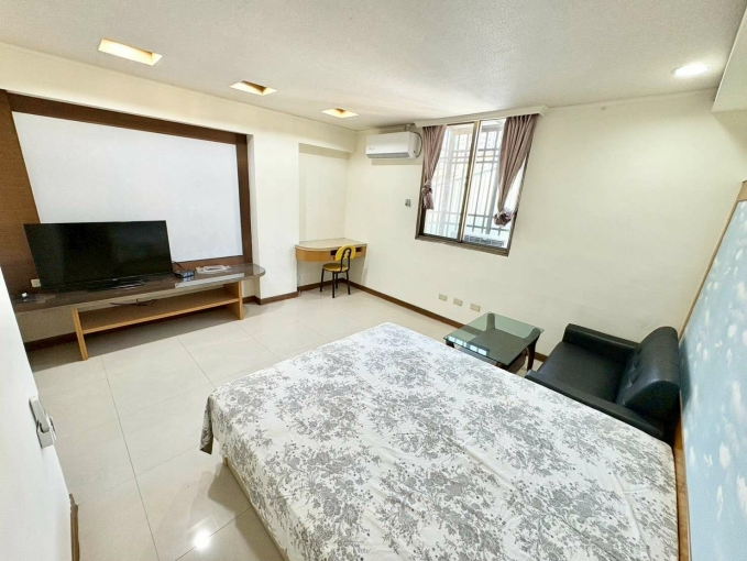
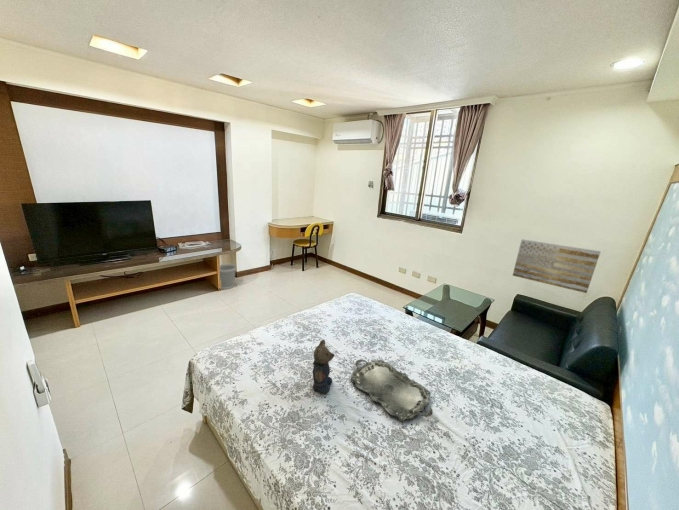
+ wastebasket (225, 276)
+ wall art (552, 264)
+ teddy bear (321, 366)
+ serving tray (389, 386)
